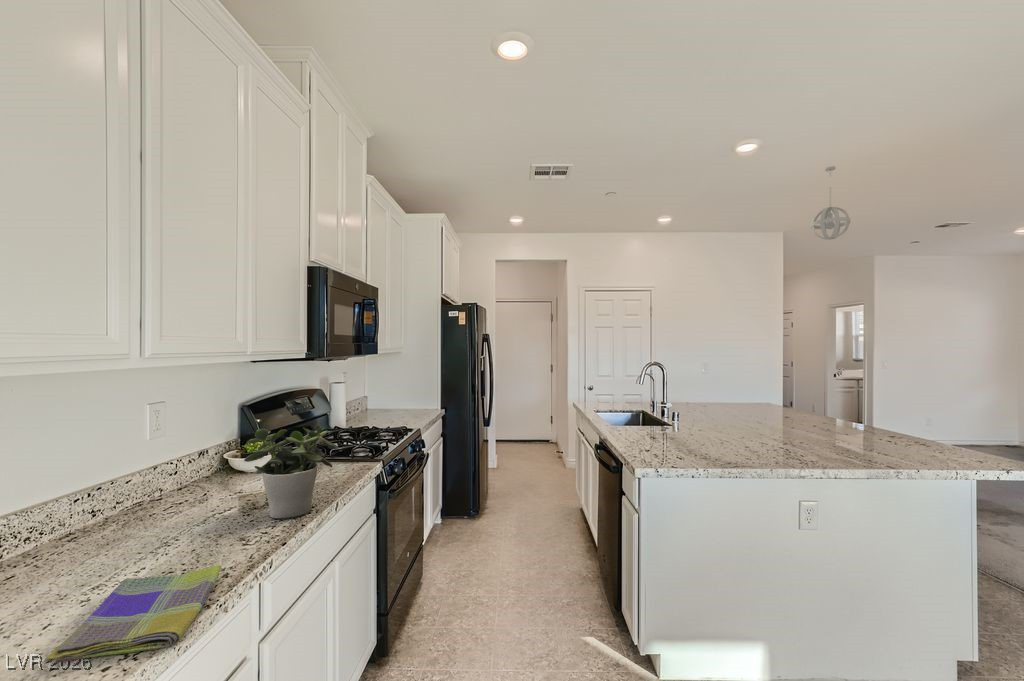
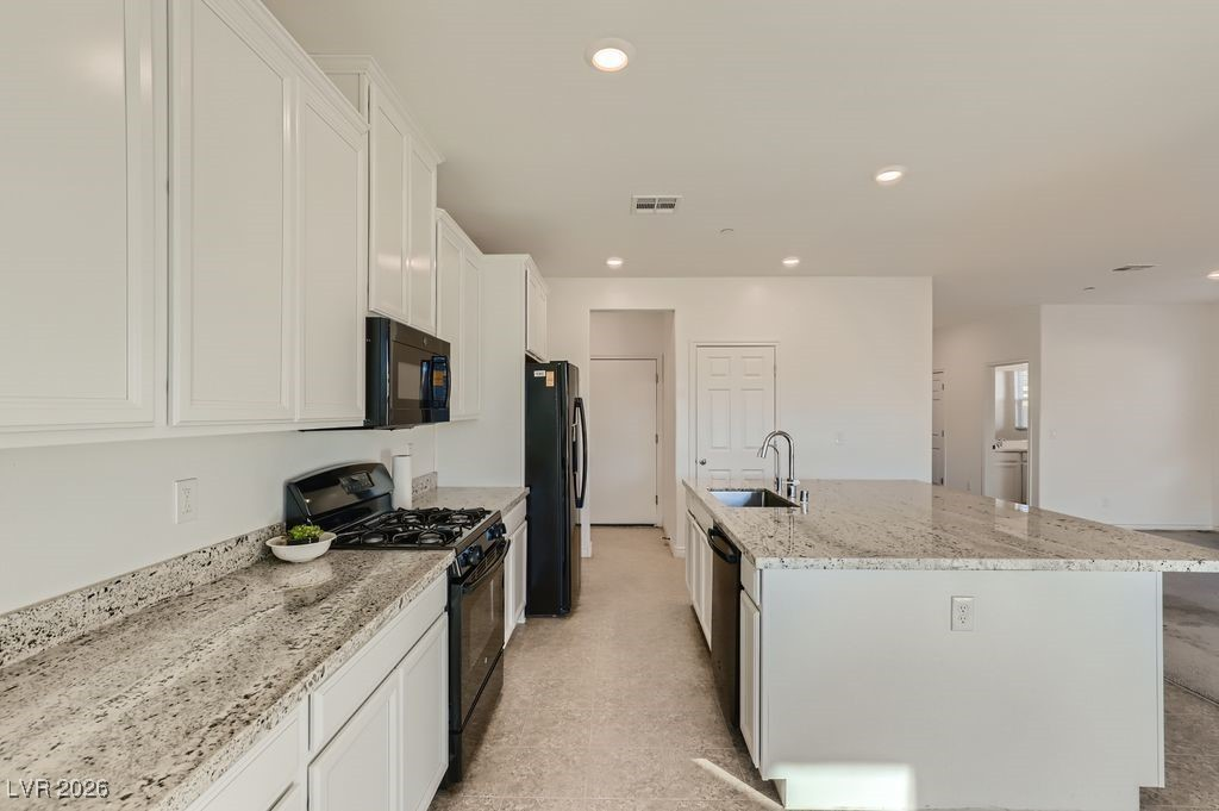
- dish towel (148, 607)
- pendant light (830, 203)
- potted plant (289, 466)
